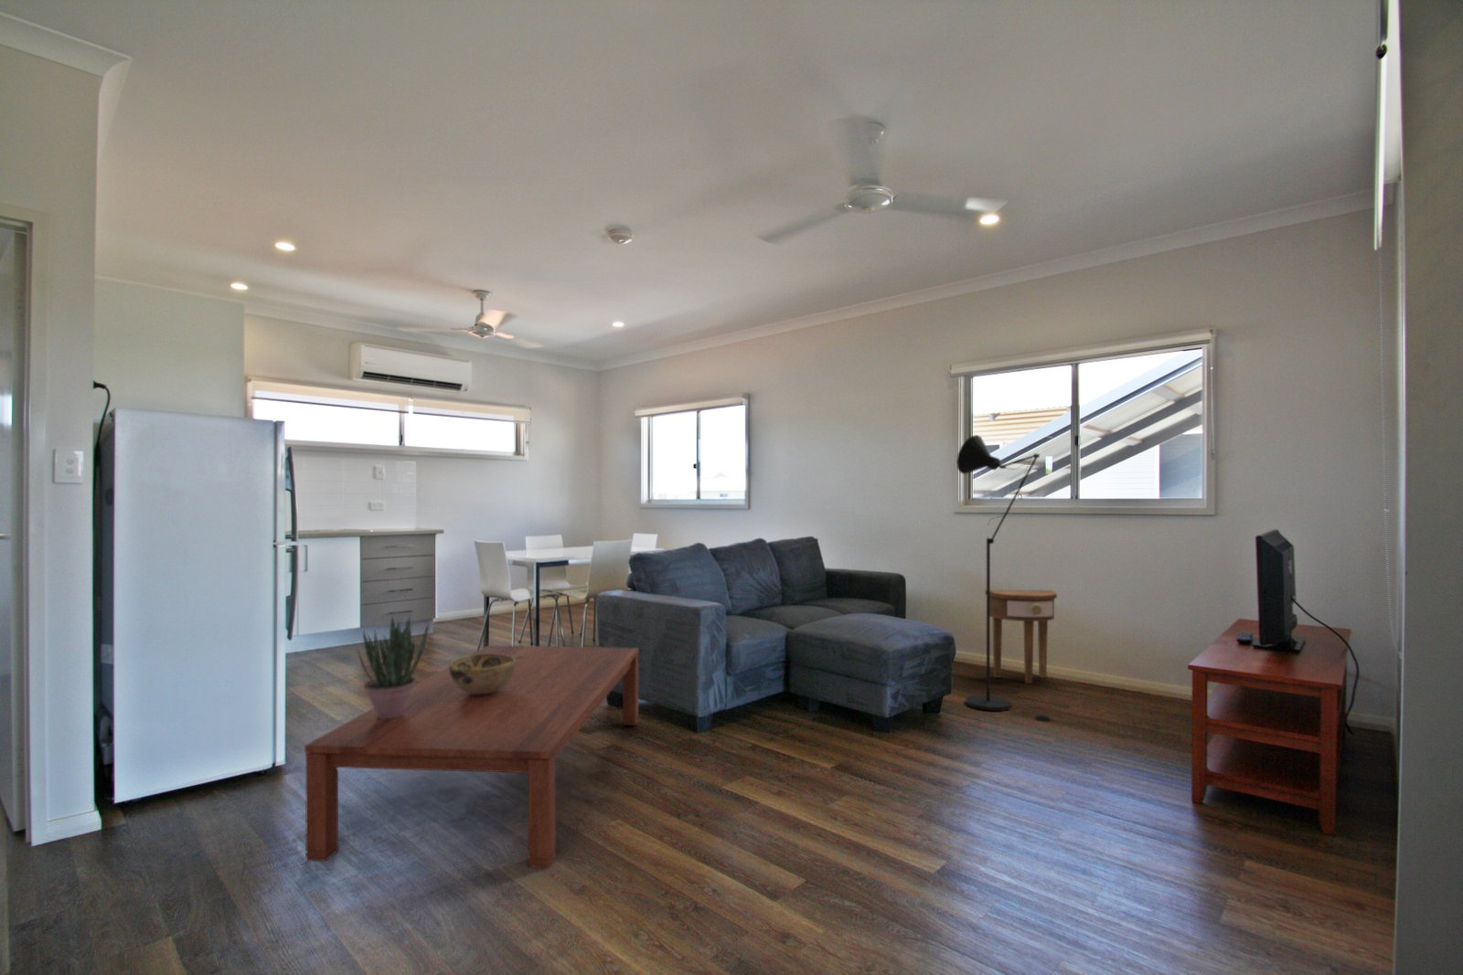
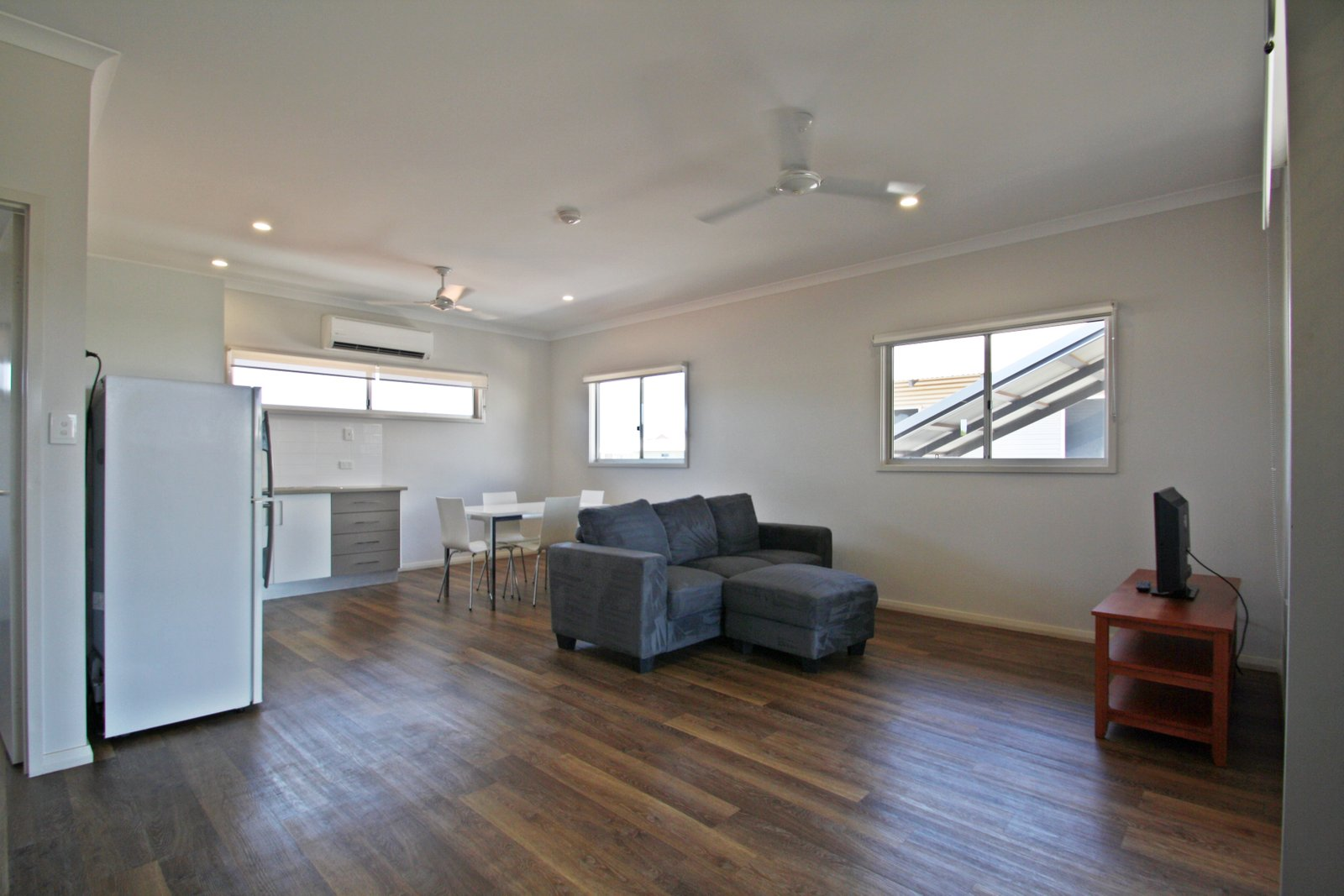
- floor lamp (989, 570)
- side table (1024, 634)
- potted plant (393, 664)
- coffee table (511, 730)
- decorative bowl (483, 676)
